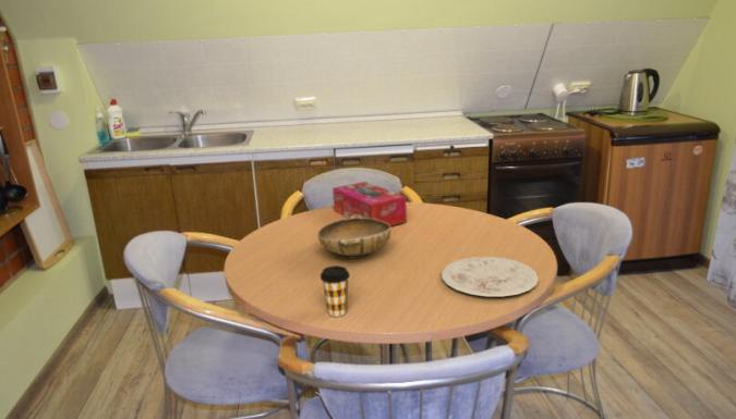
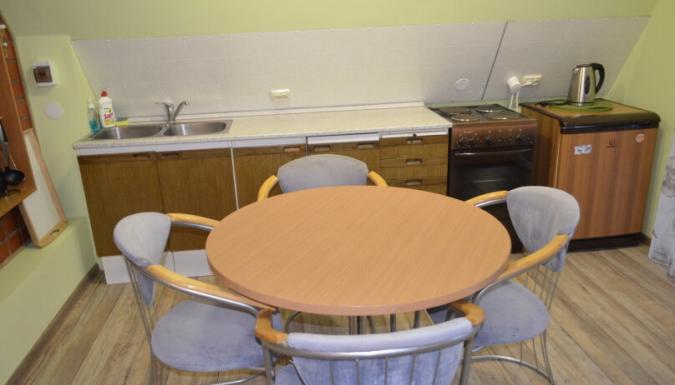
- tissue box (367, 204)
- coffee cup (336, 291)
- bowl (354, 241)
- plate (488, 275)
